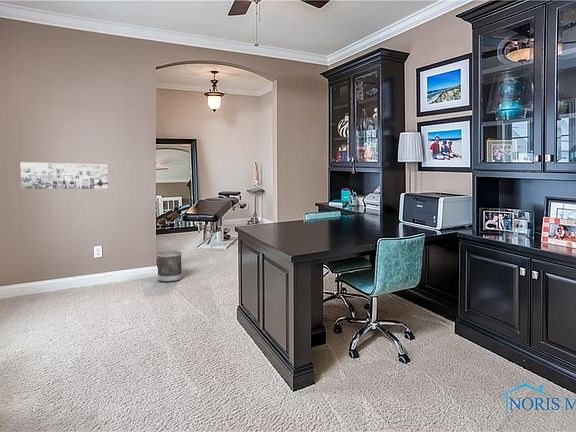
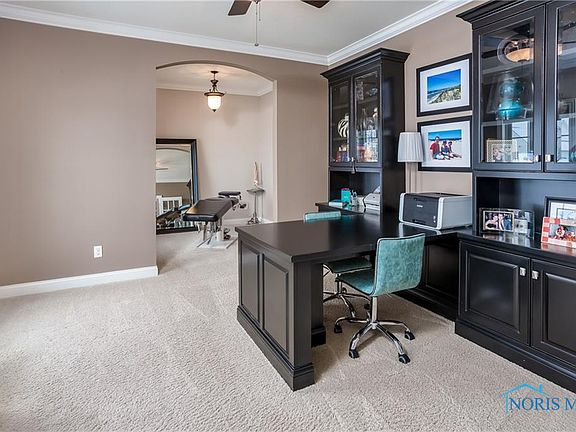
- wastebasket (169, 265)
- wall art (66, 176)
